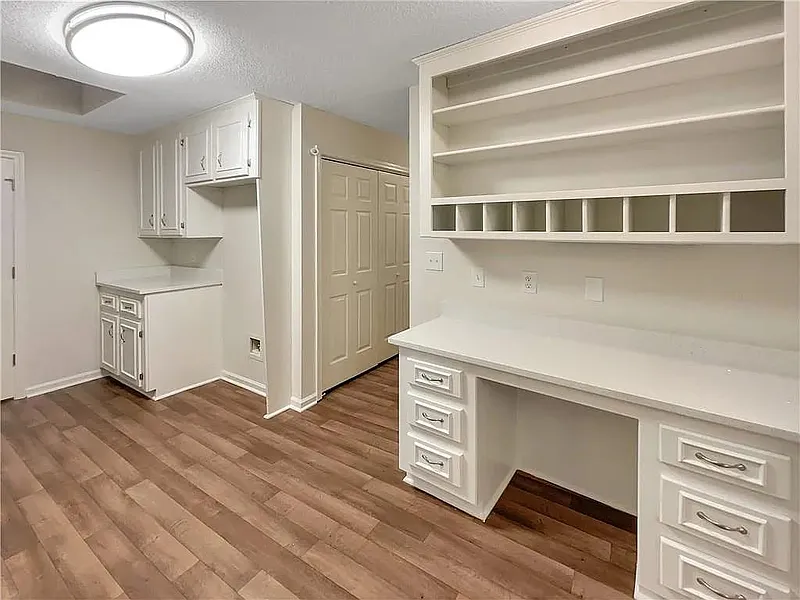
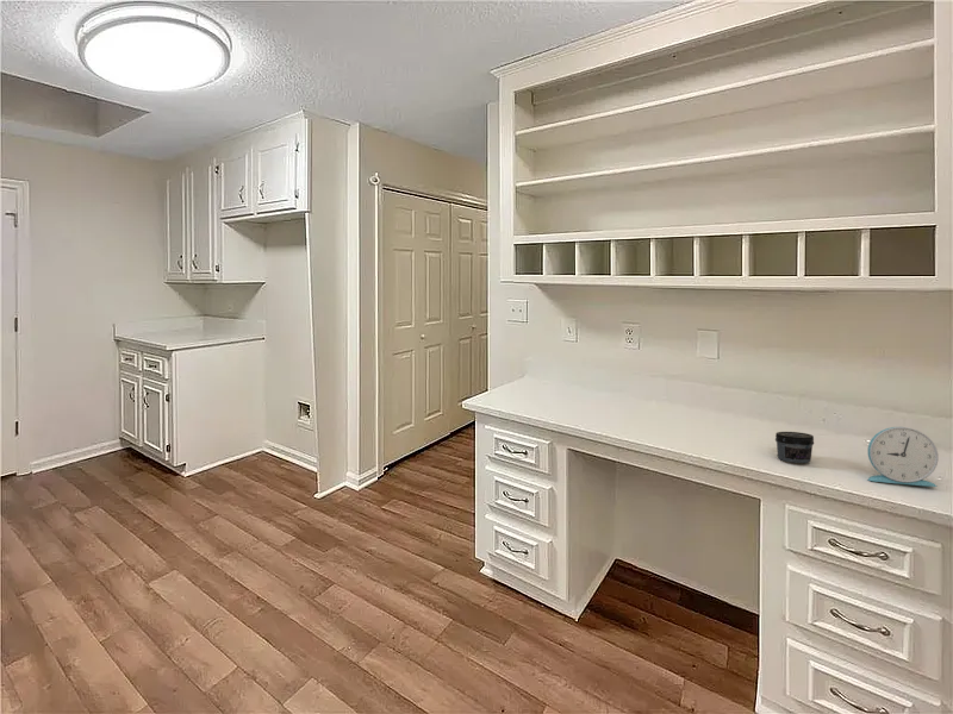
+ jar (793, 446)
+ alarm clock (899, 452)
